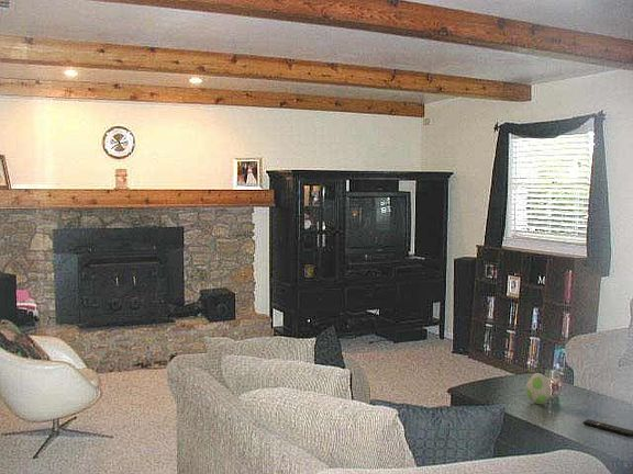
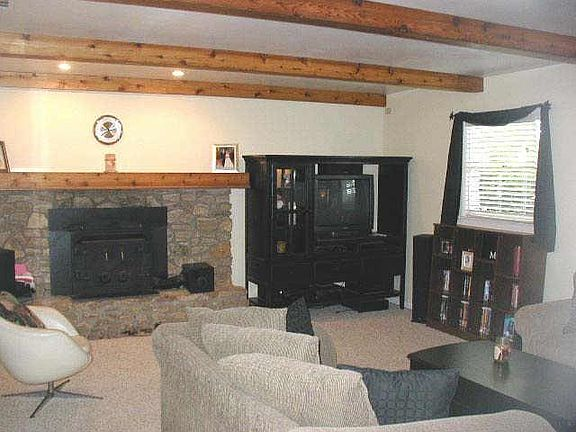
- remote control (612, 428)
- decorative egg (537, 387)
